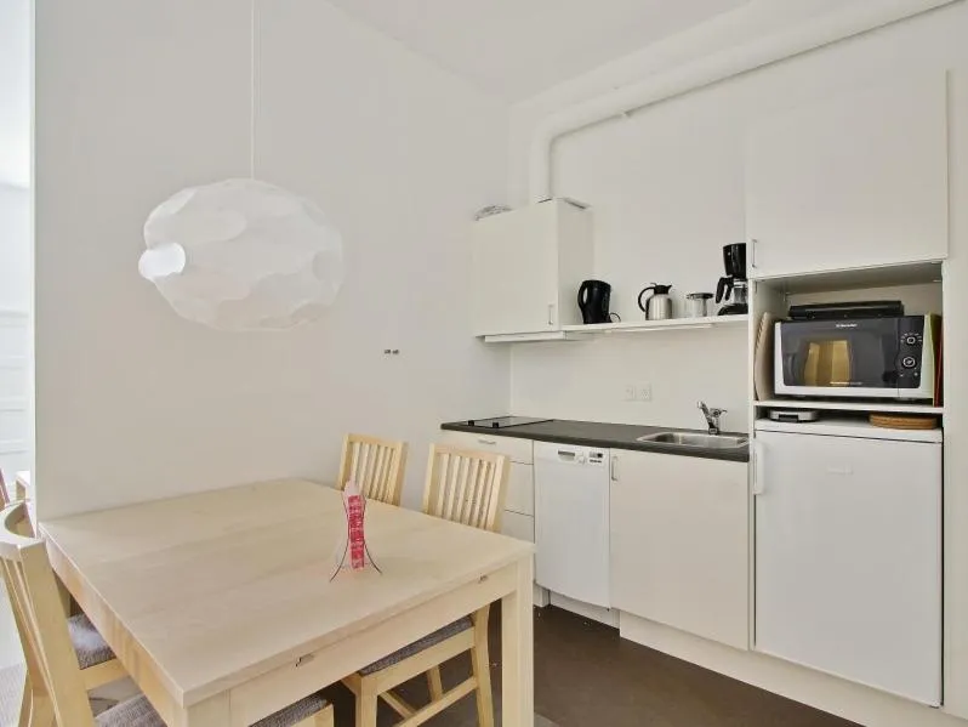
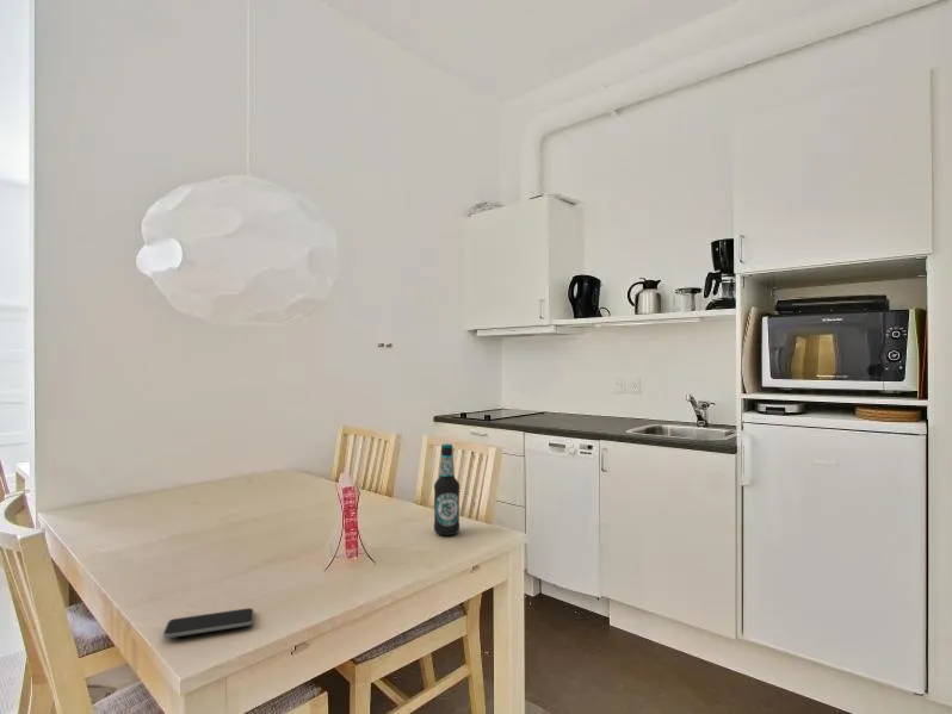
+ smartphone (210, 622)
+ bottle (446, 488)
